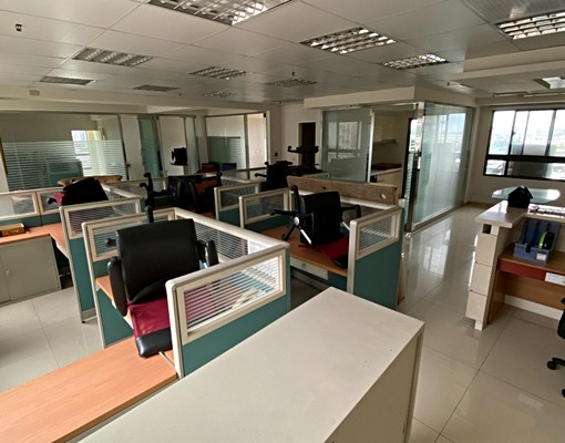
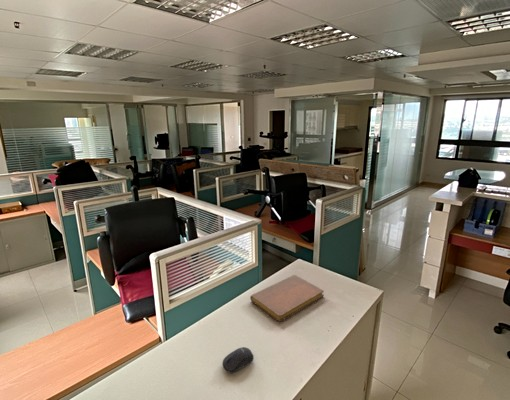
+ computer mouse (238, 357)
+ notebook (287, 295)
